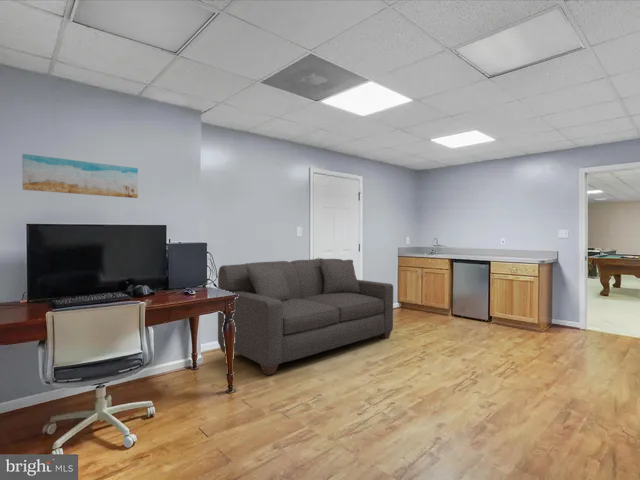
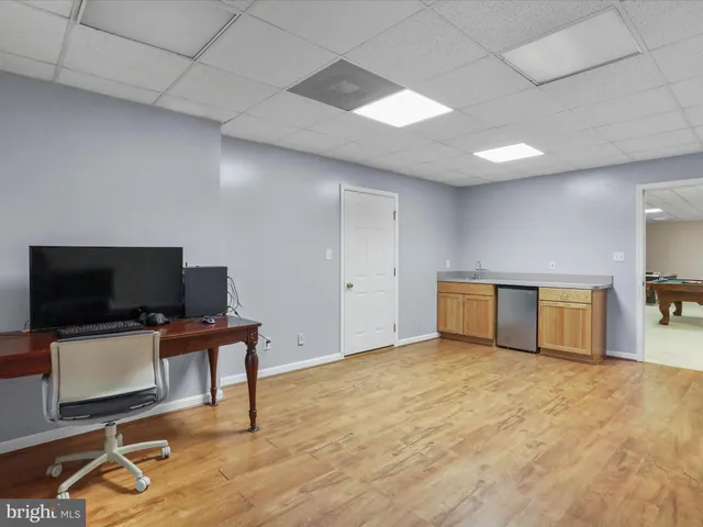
- wall art (84, 178)
- sofa (312, 302)
